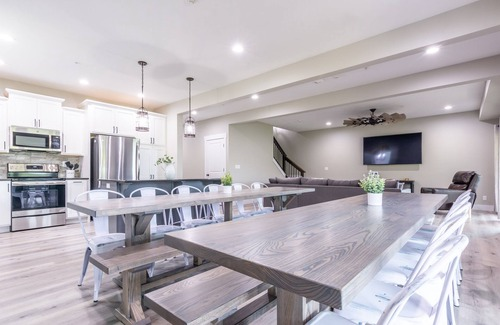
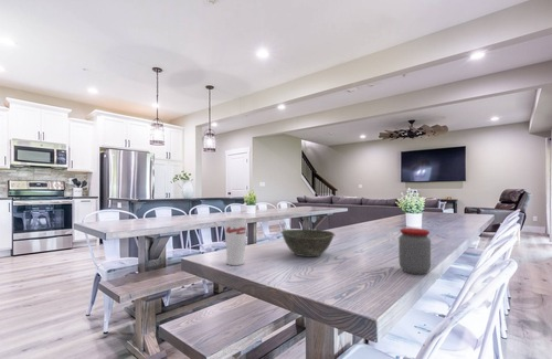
+ cup (235, 241)
+ bowl (307, 242)
+ jar (414, 250)
